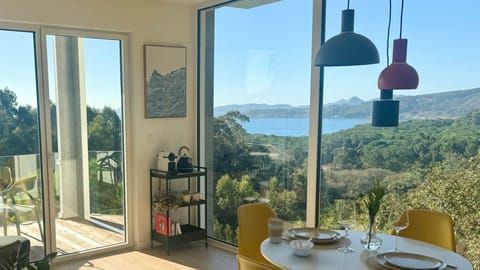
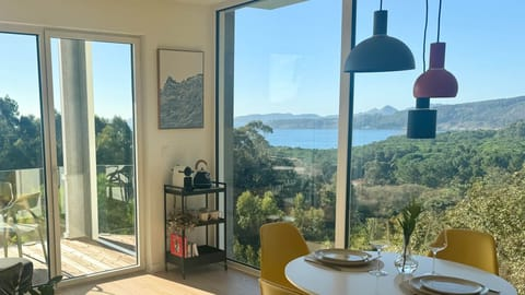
- coffee cup (275, 229)
- legume (301, 247)
